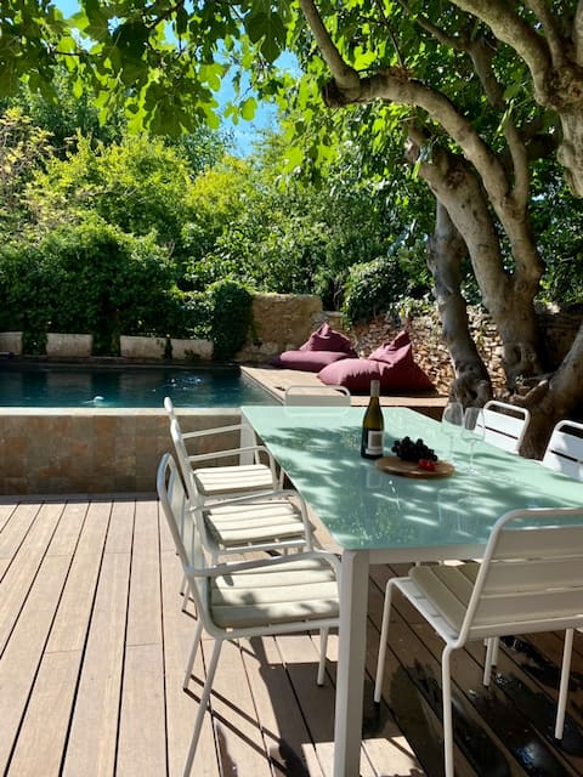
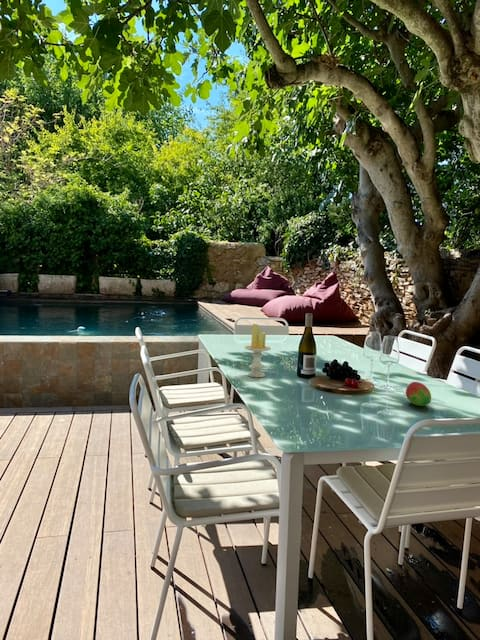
+ fruit (419, 394)
+ candle (257, 349)
